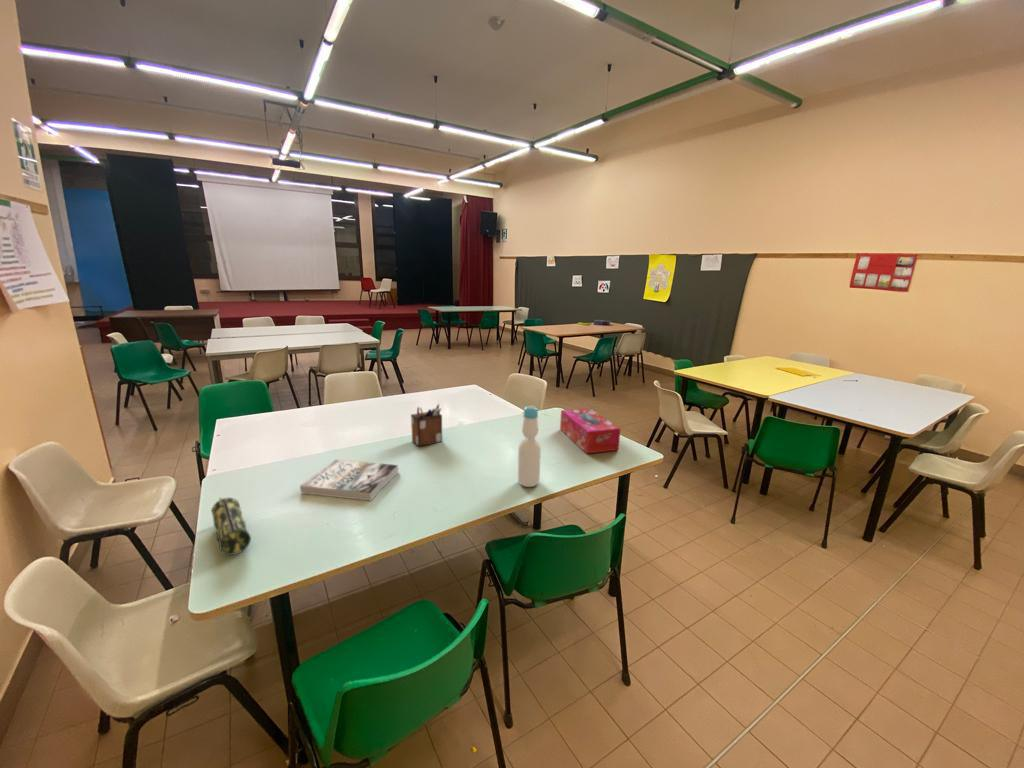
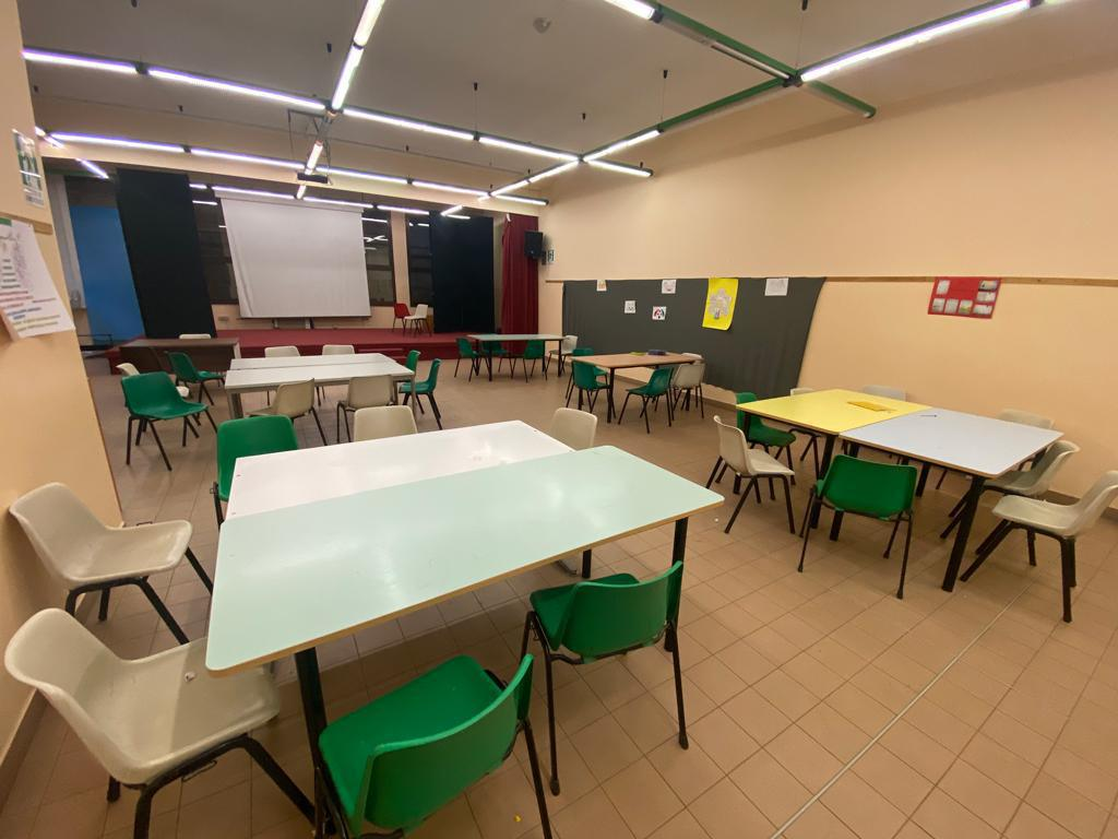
- pencil case (230, 524)
- book (352, 478)
- tissue box (588, 429)
- desk organizer (426, 423)
- bottle (529, 445)
